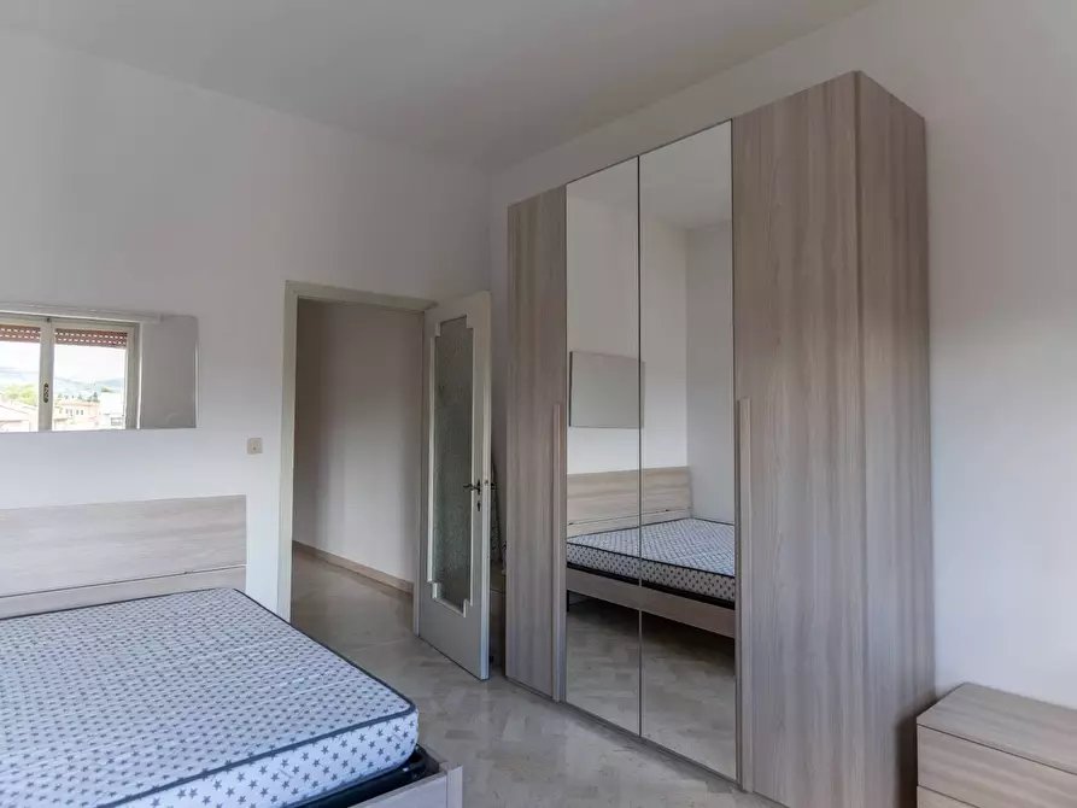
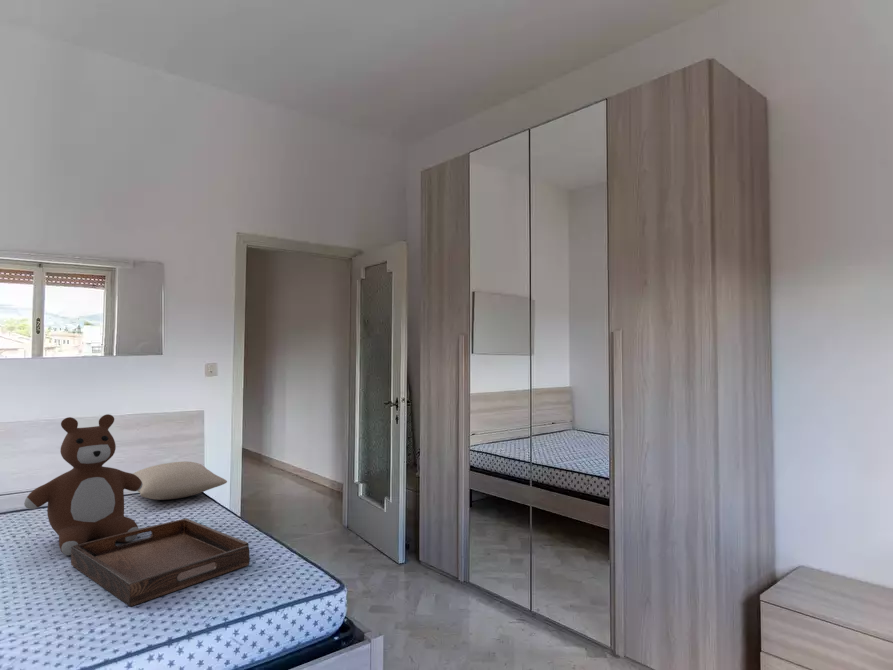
+ teddy bear (92, 479)
+ pillow (175, 480)
+ serving tray (162, 554)
